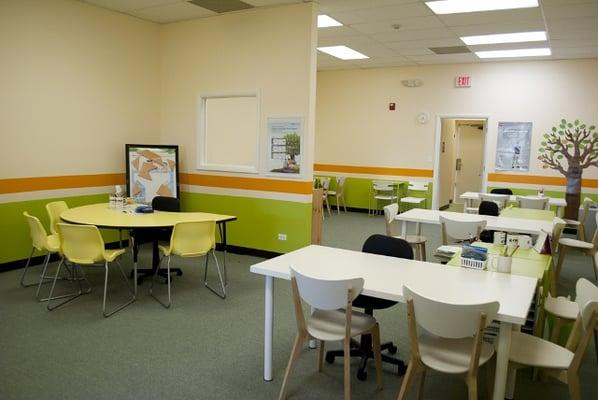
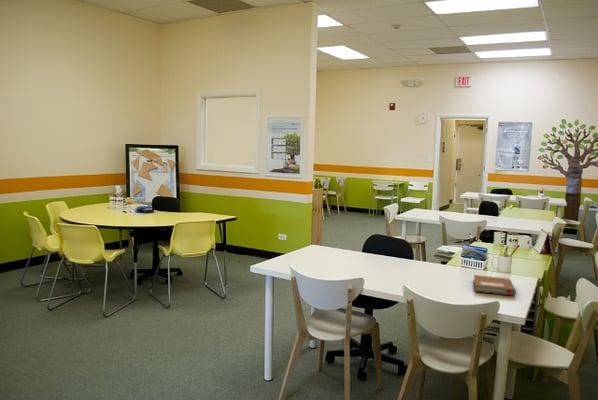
+ notebook (493, 285)
